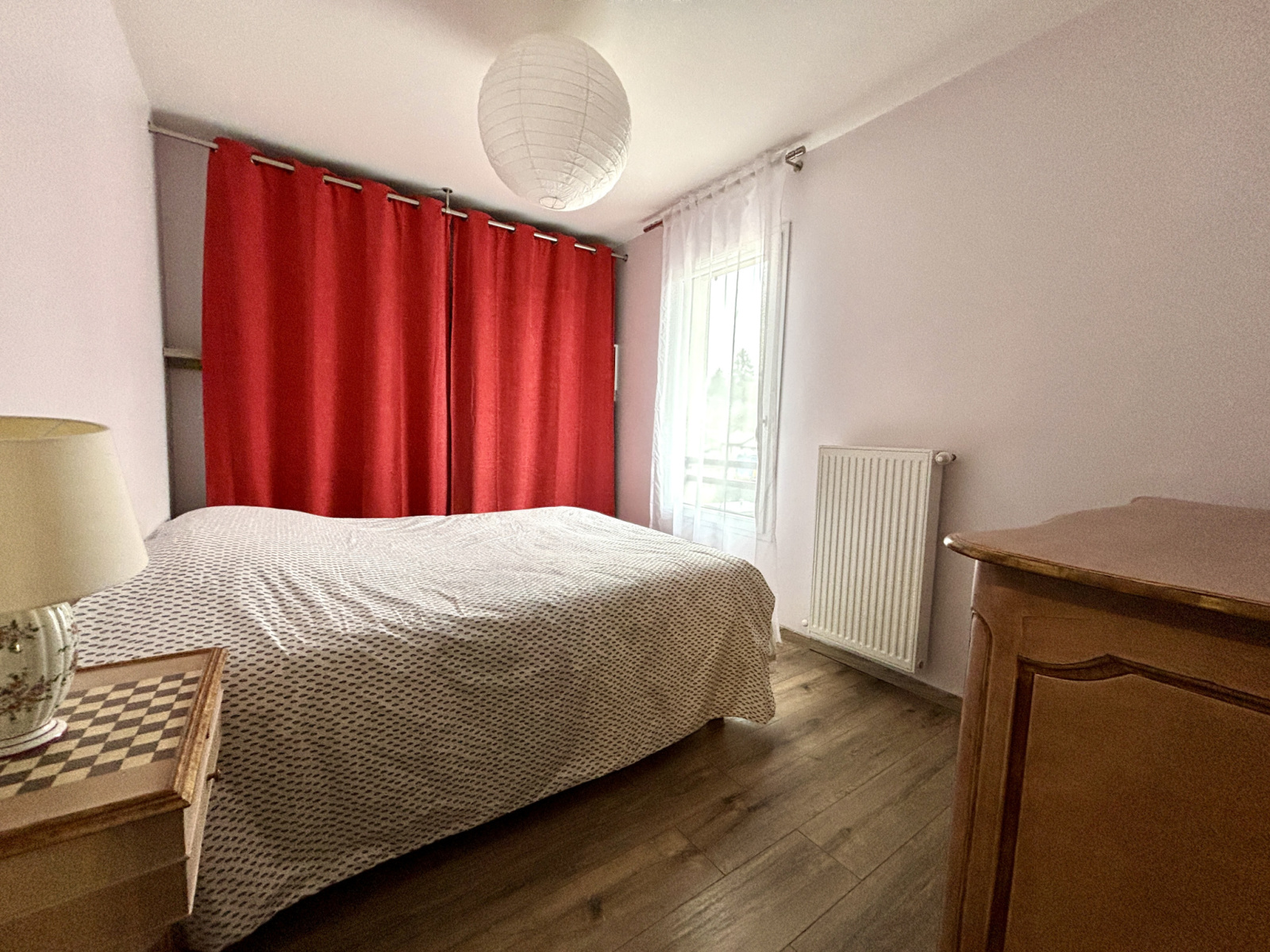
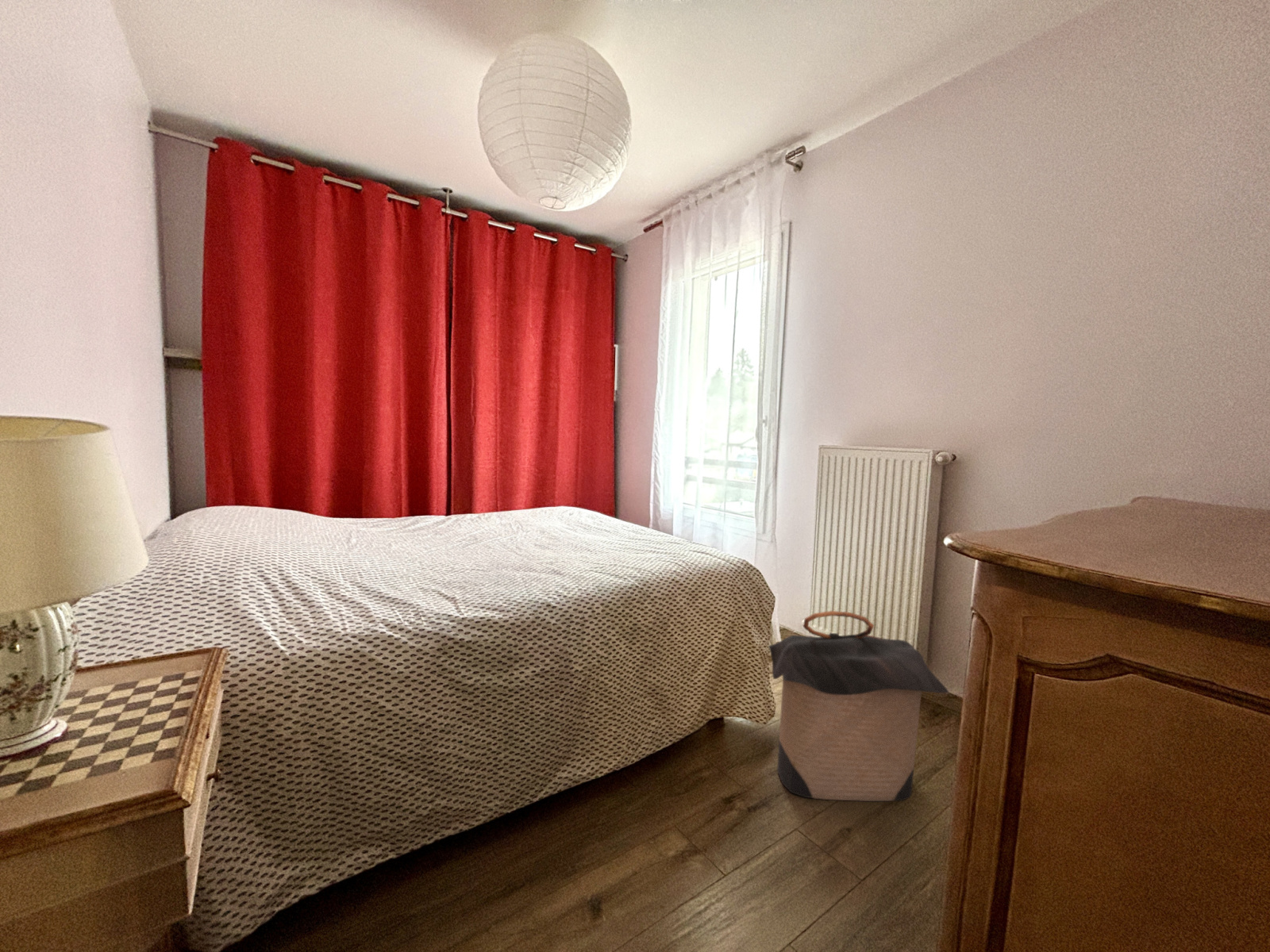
+ laundry hamper (849, 692)
